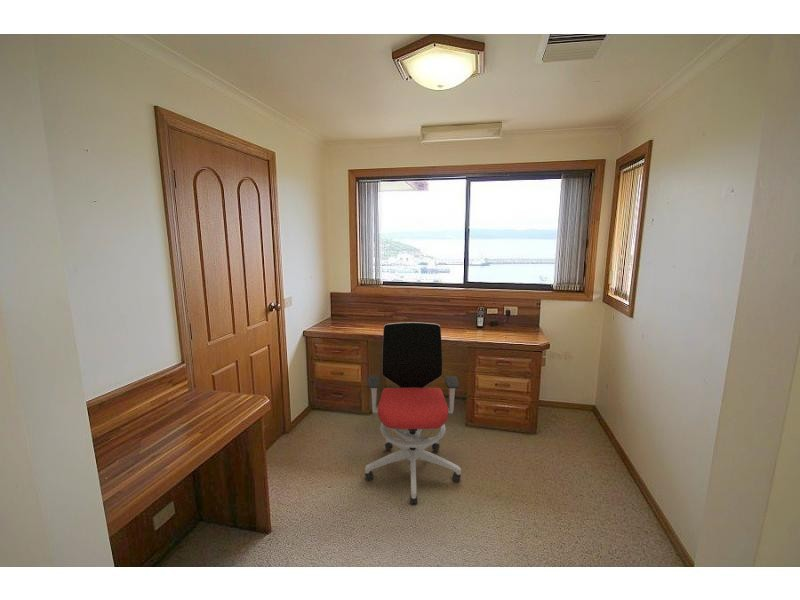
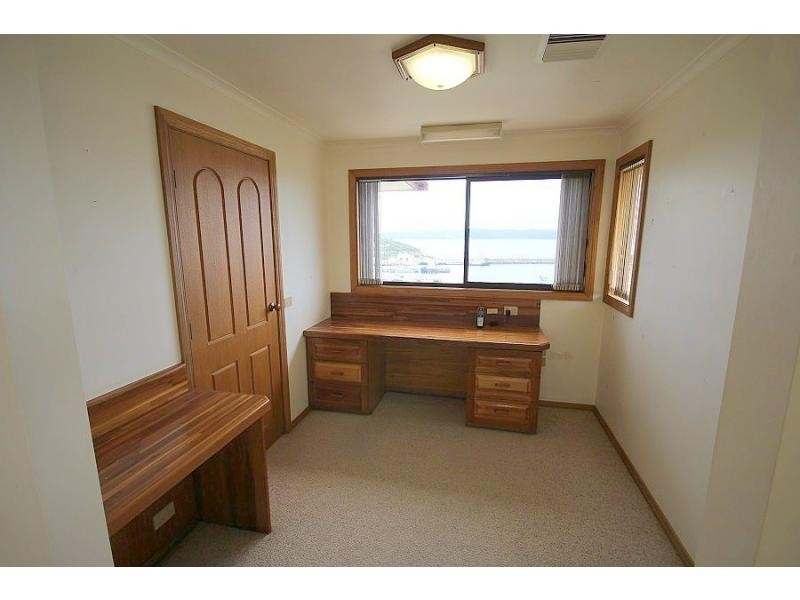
- office chair (412, 405)
